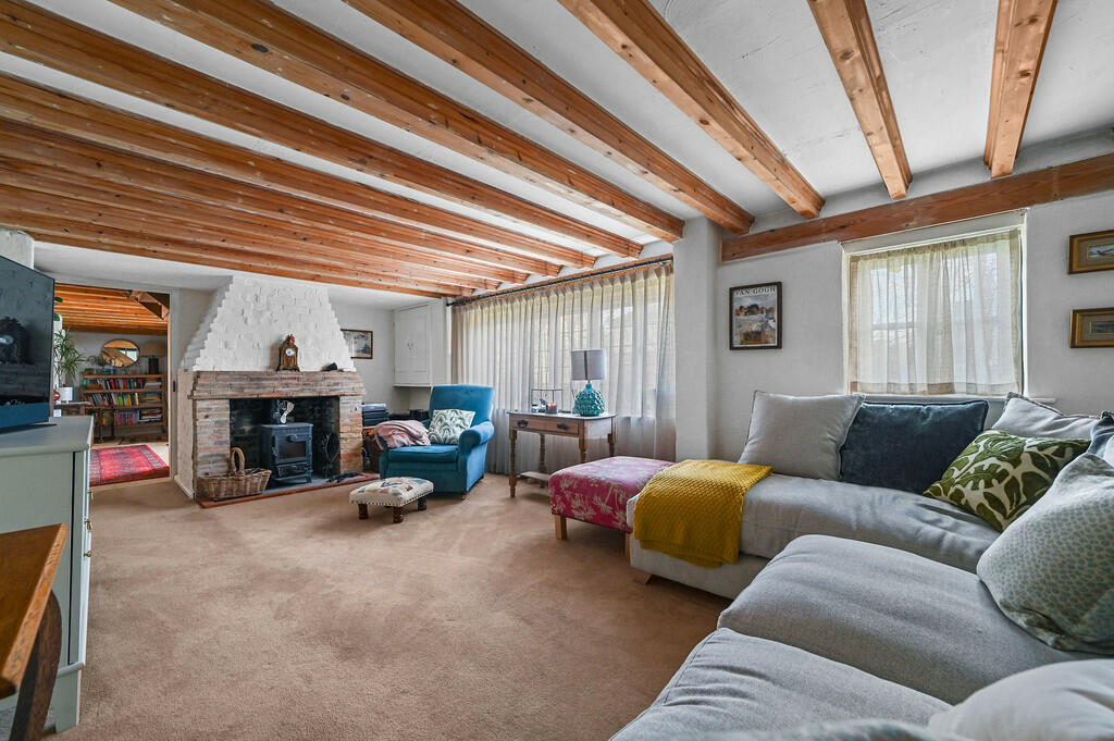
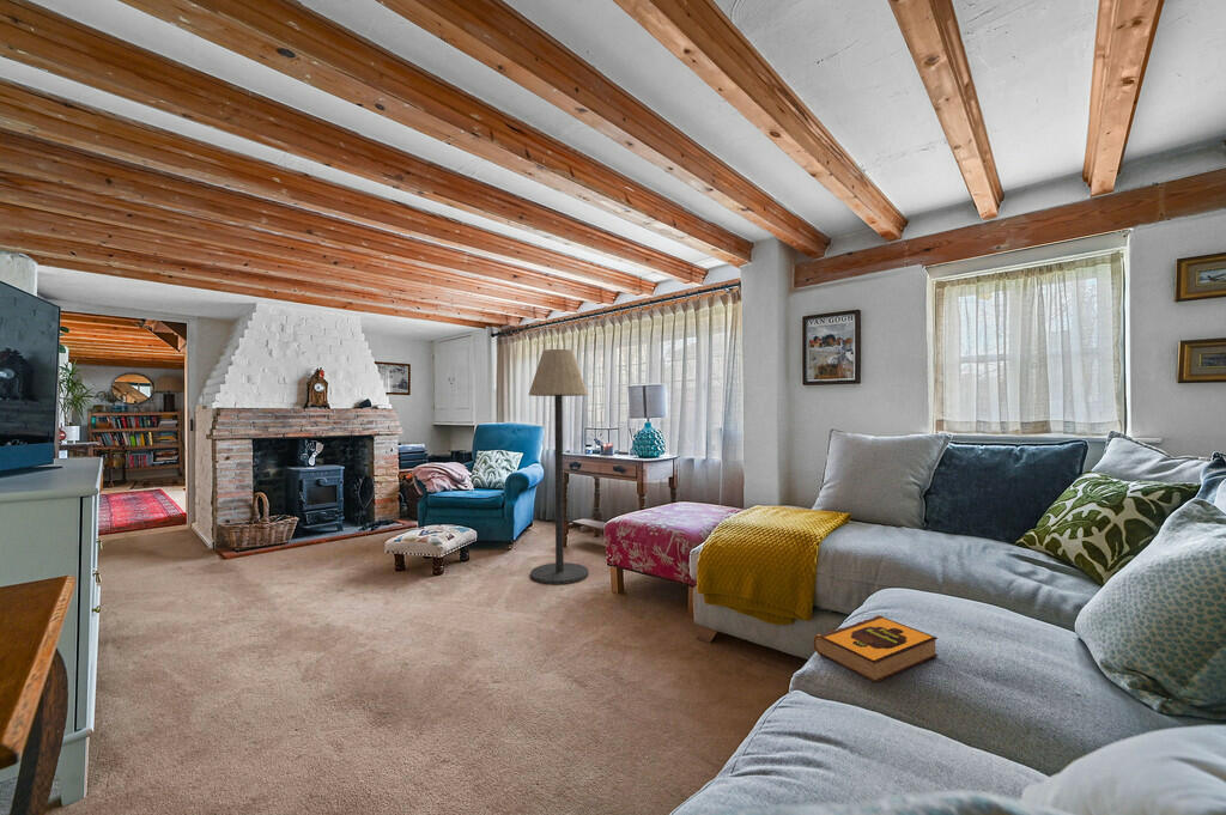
+ floor lamp (558, 462)
+ hardback book (874, 644)
